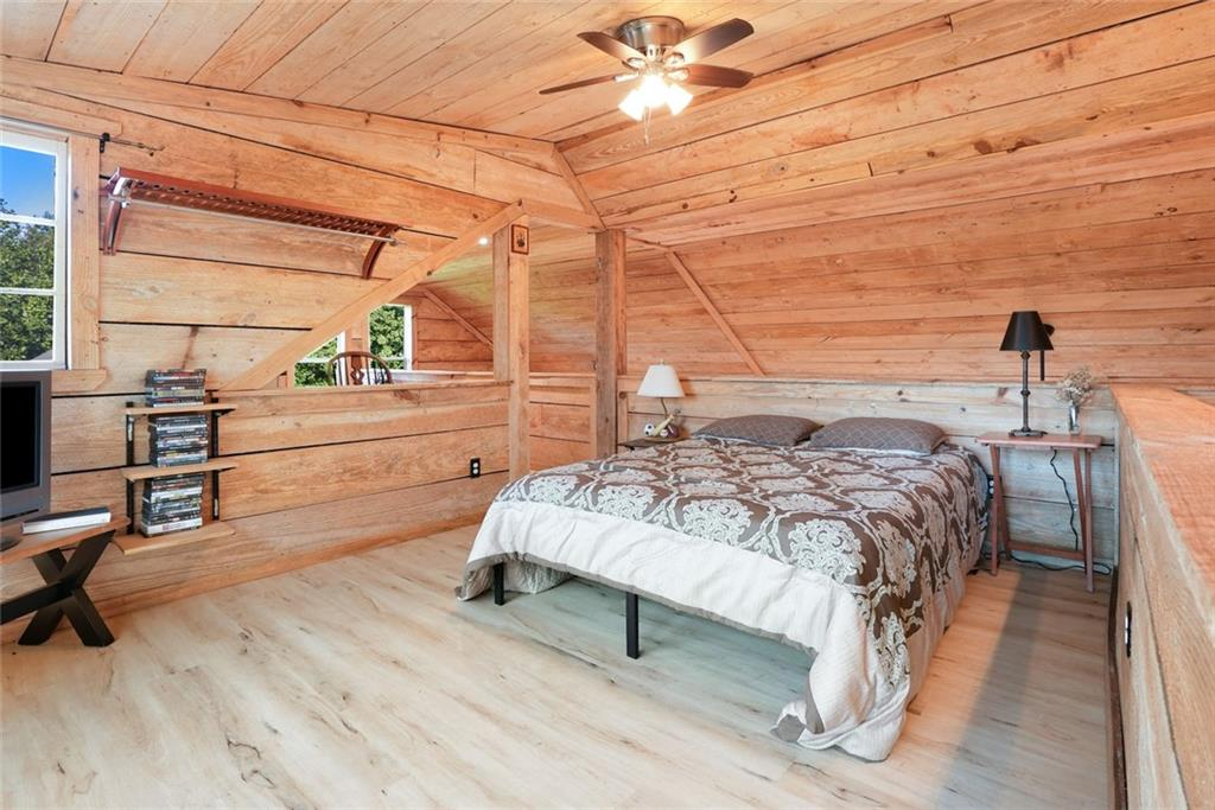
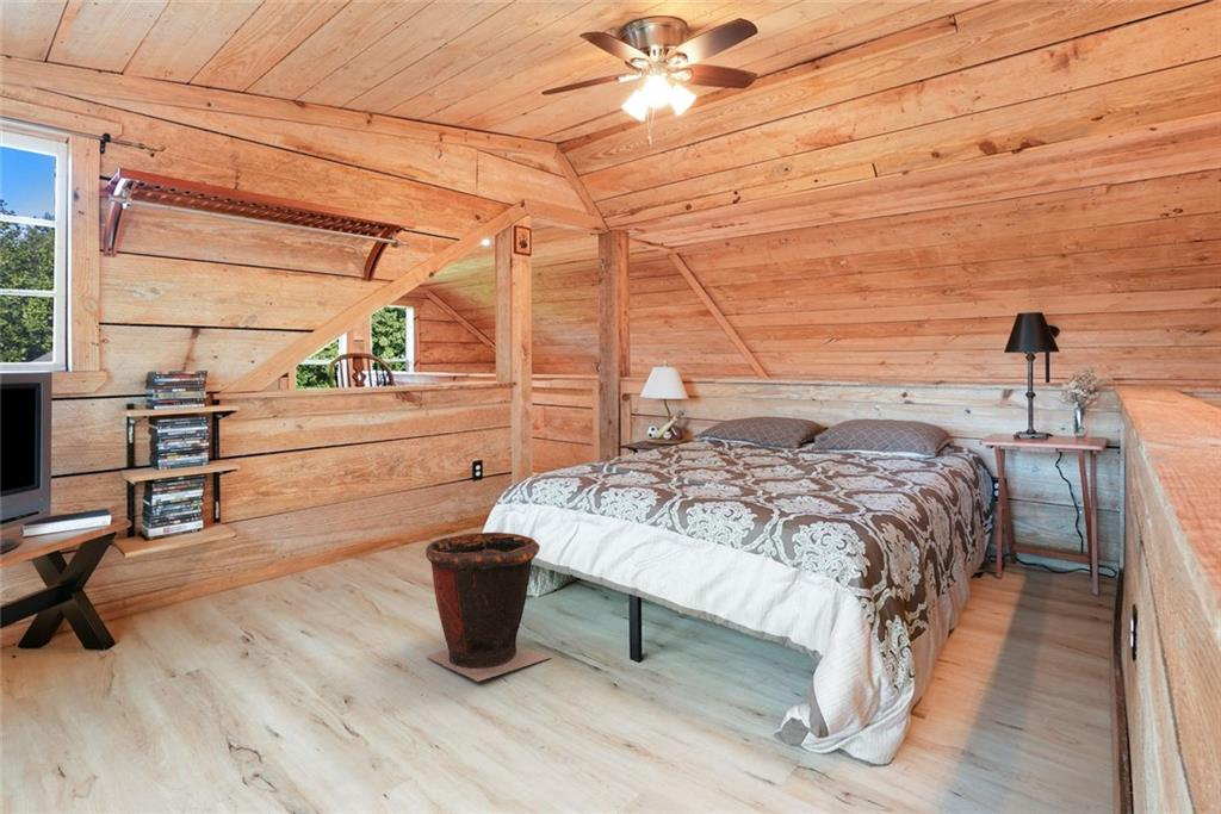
+ waste bin (481, 596)
